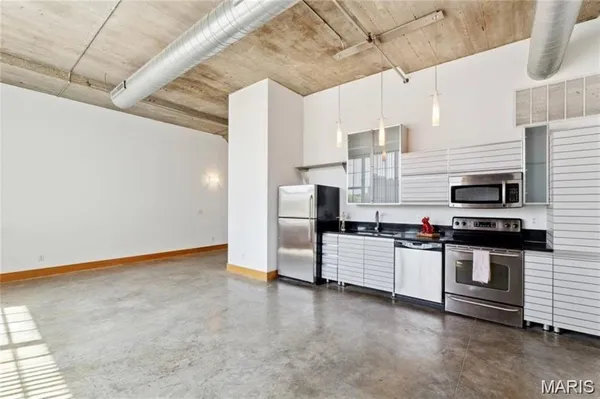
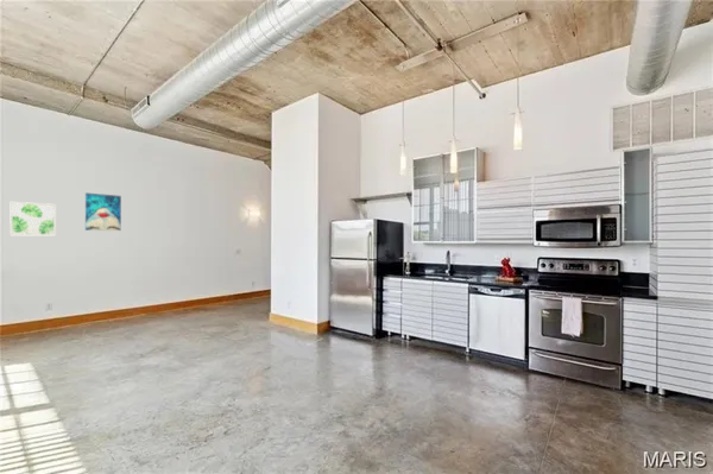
+ wall art (103, 211)
+ wall art (33, 219)
